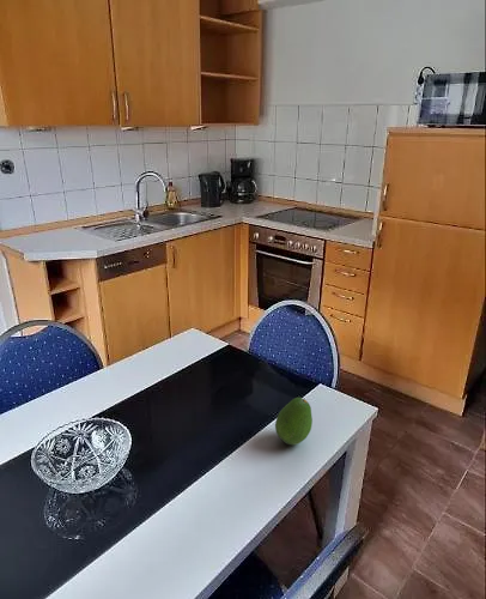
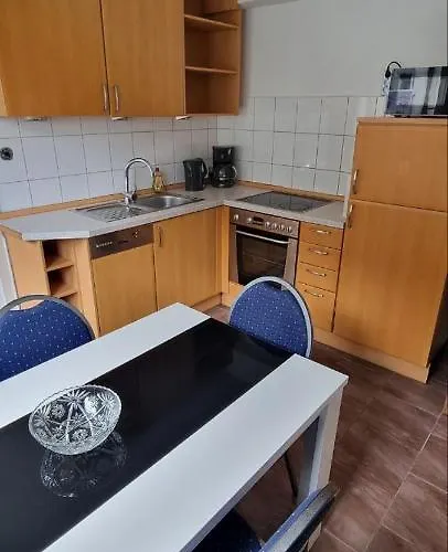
- fruit (293, 419)
